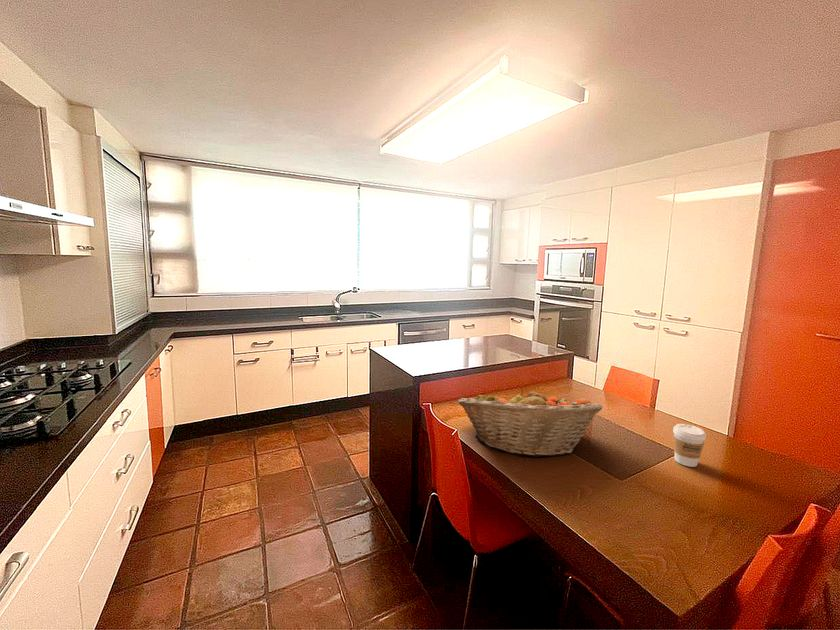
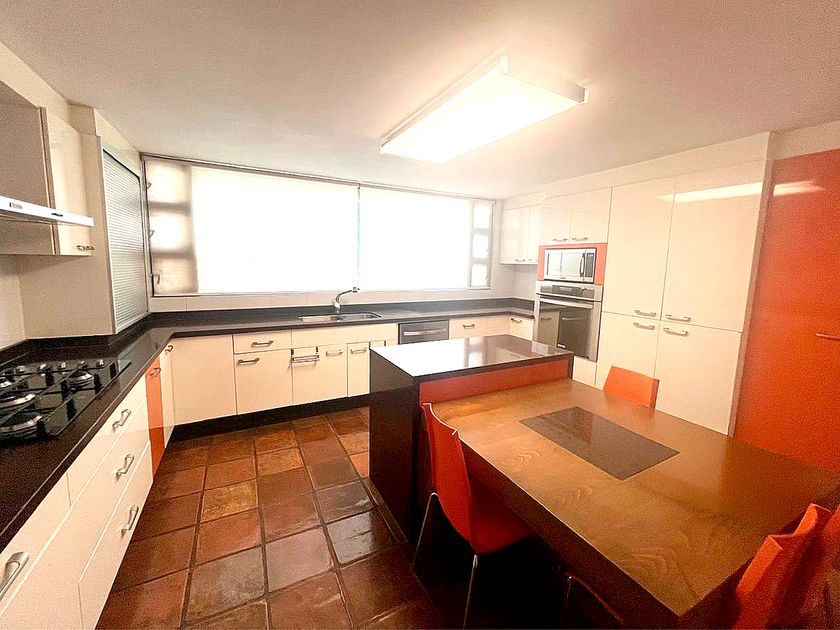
- fruit basket (526, 413)
- coffee cup (687, 445)
